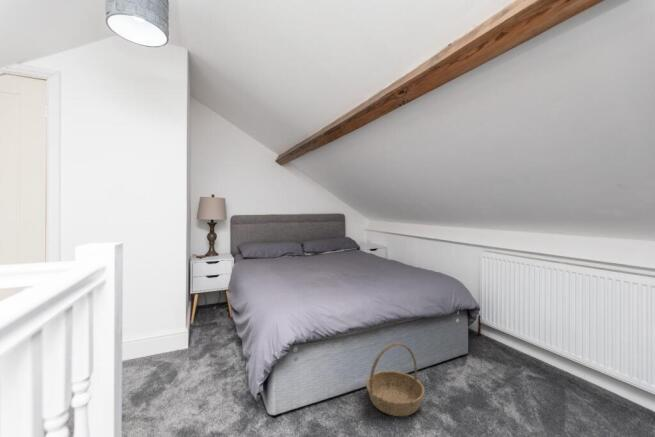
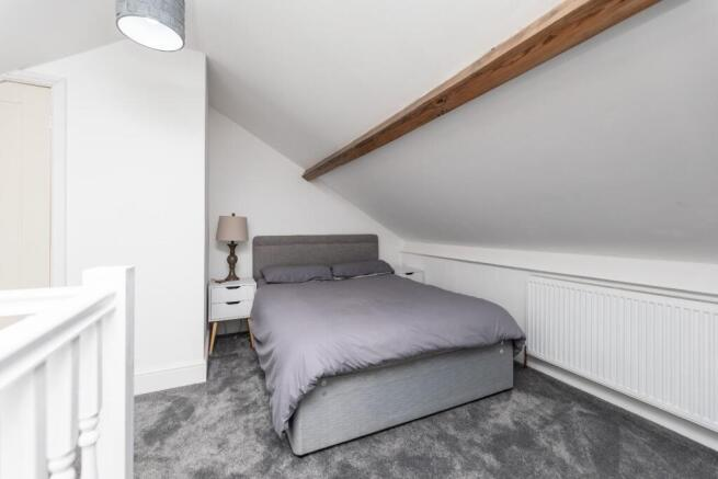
- basket (394, 372)
